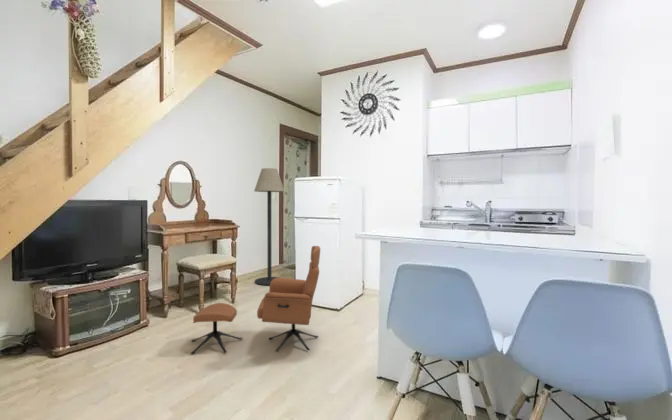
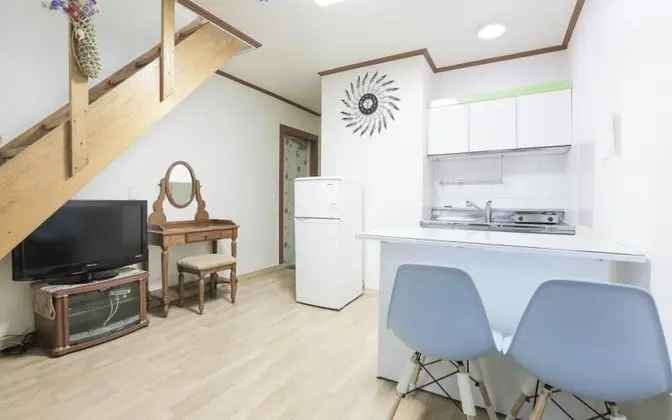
- armchair (262, 299)
- floor lamp (269, 225)
